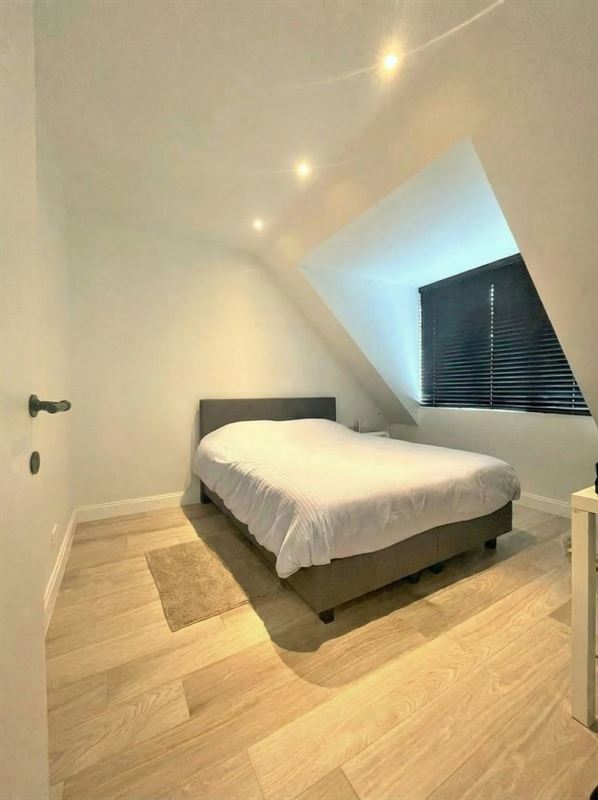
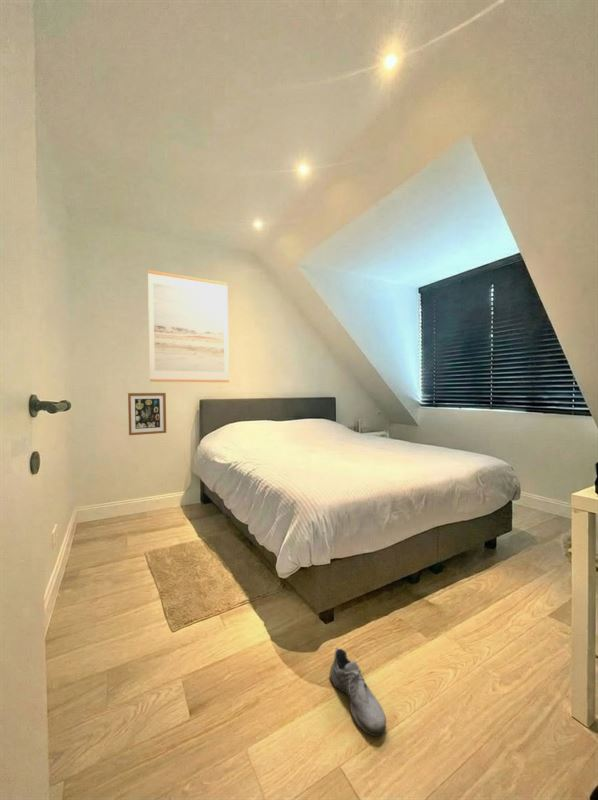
+ wall art (190, 329)
+ wall art (147, 413)
+ shoe (356, 683)
